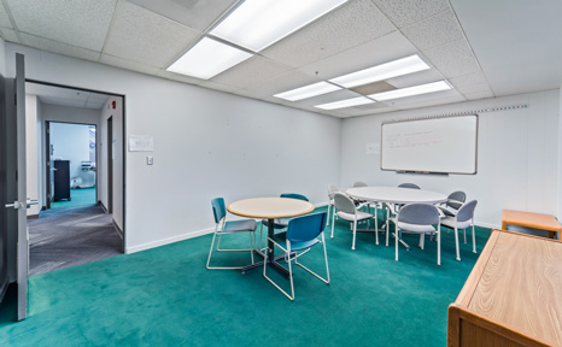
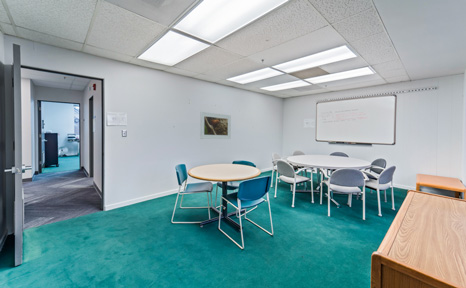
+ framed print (216, 126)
